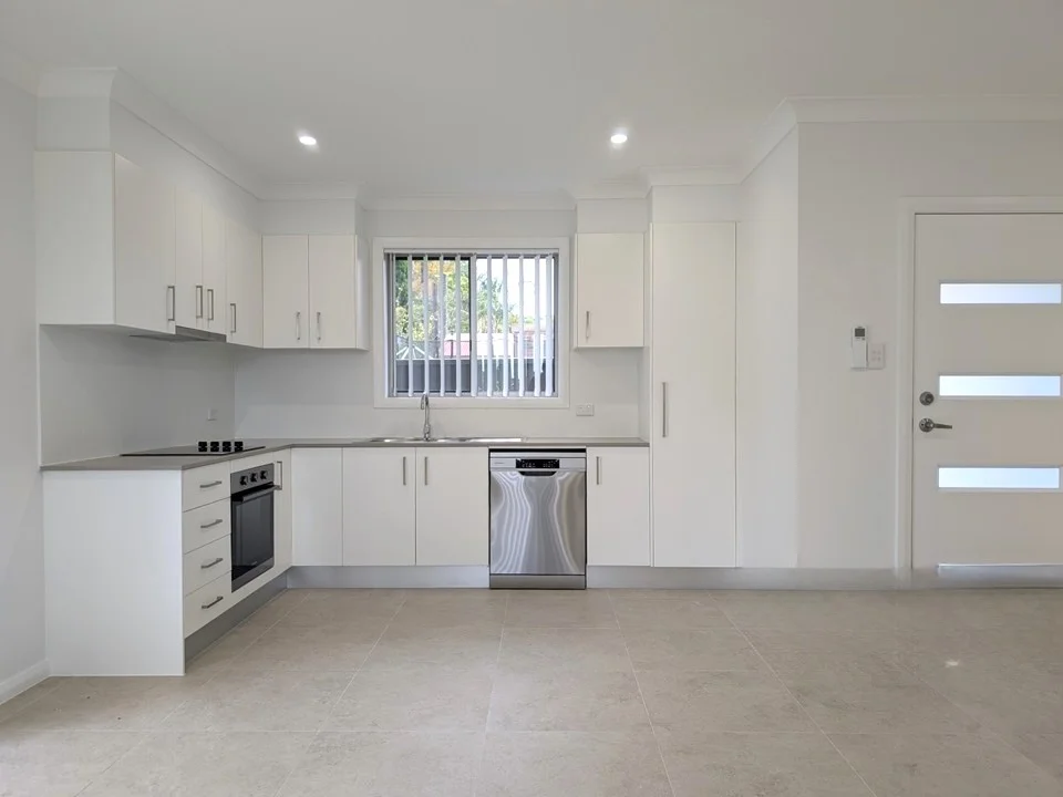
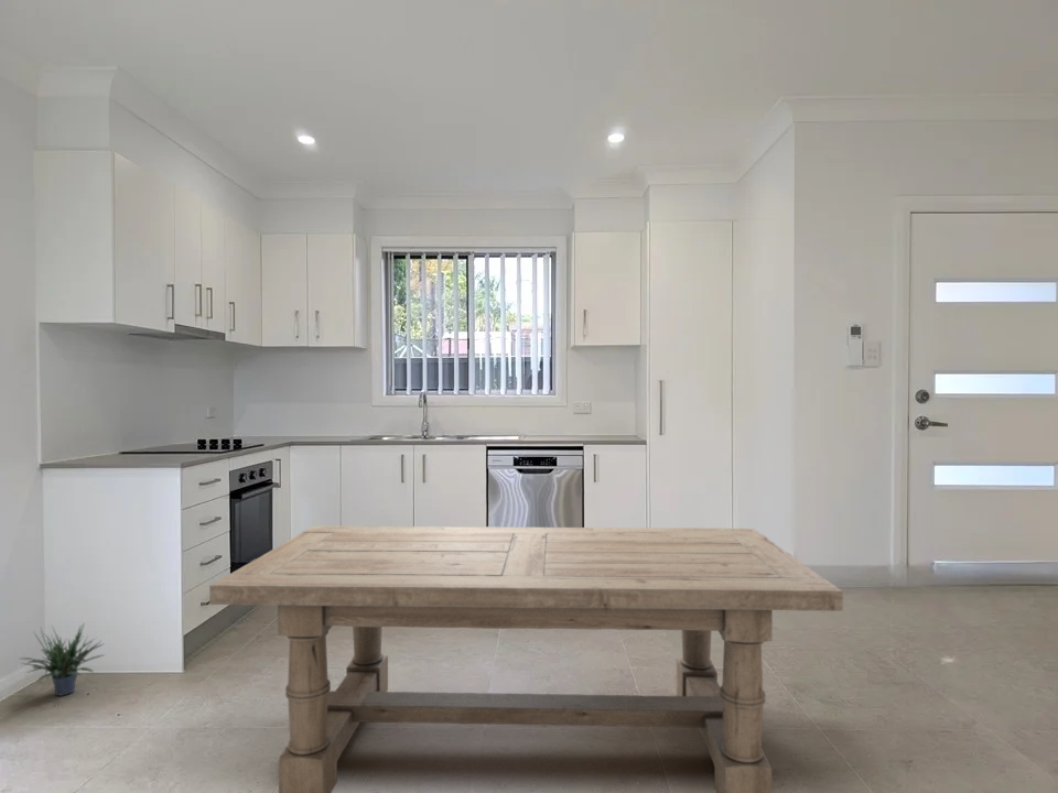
+ dining table (527, 628)
+ potted plant (60, 654)
